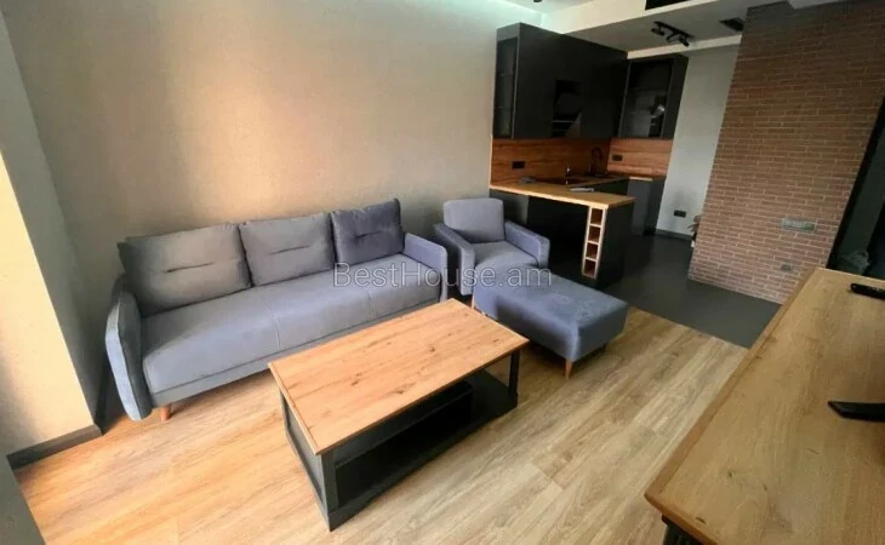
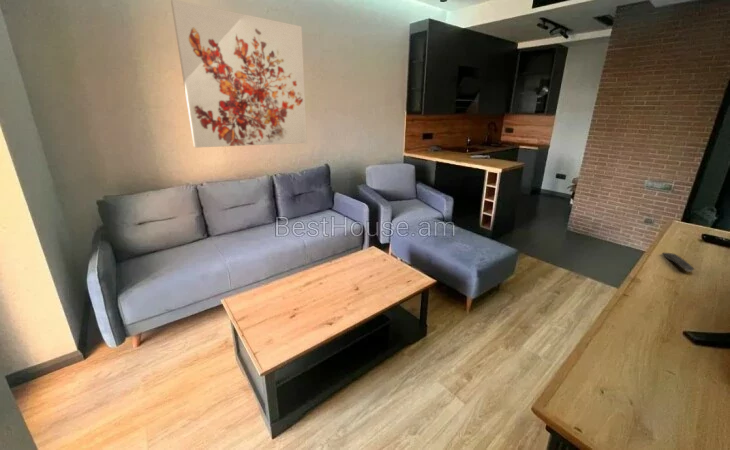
+ wall art (250, 83)
+ remote control (678, 261)
